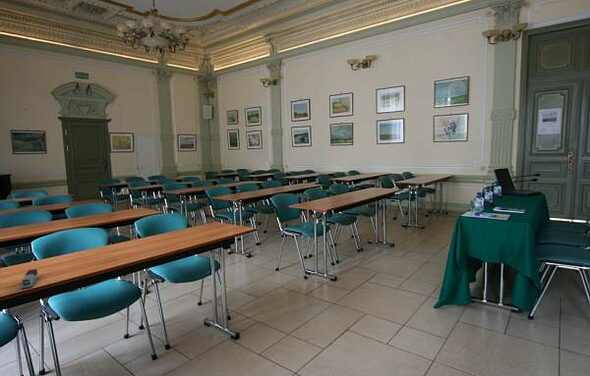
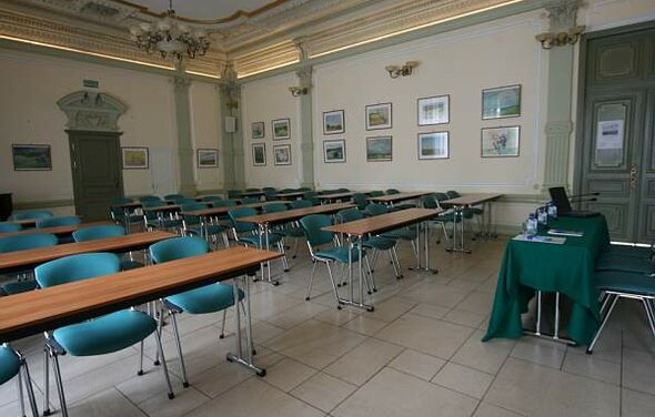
- stapler (29, 278)
